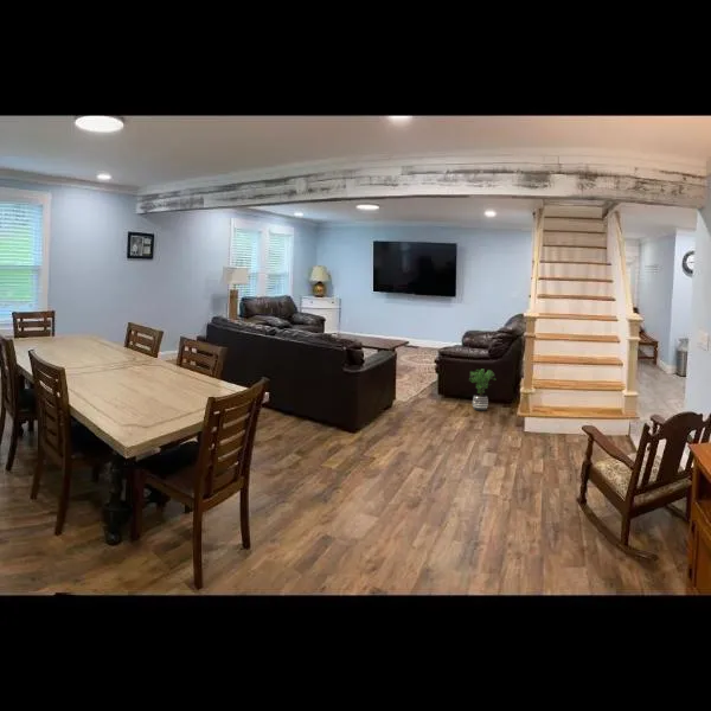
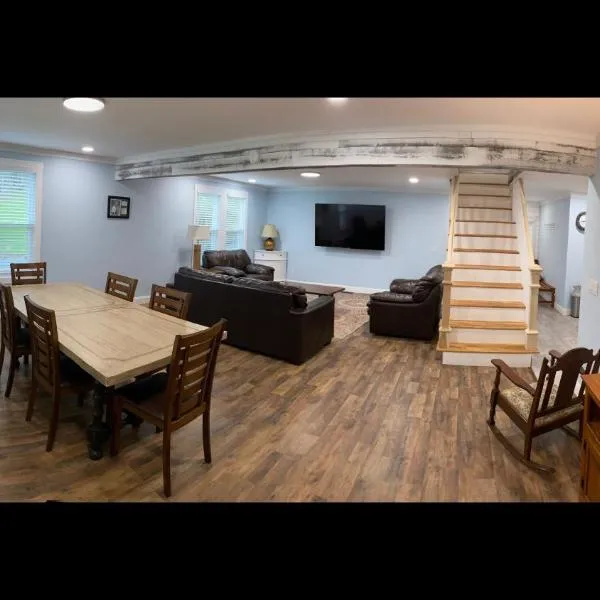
- potted plant (480, 389)
